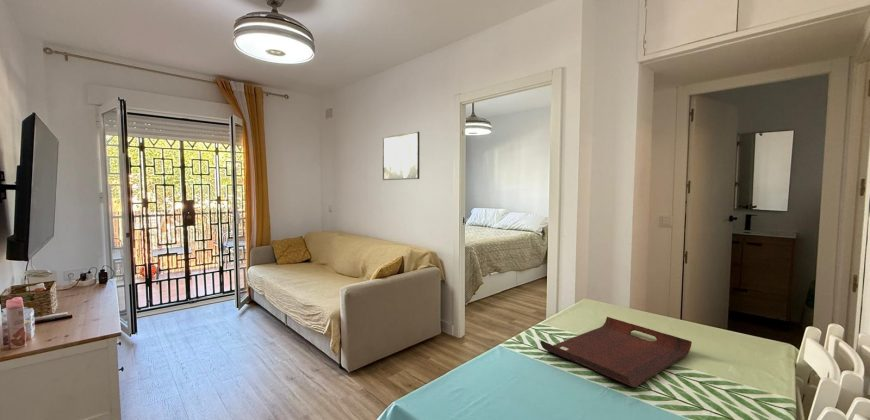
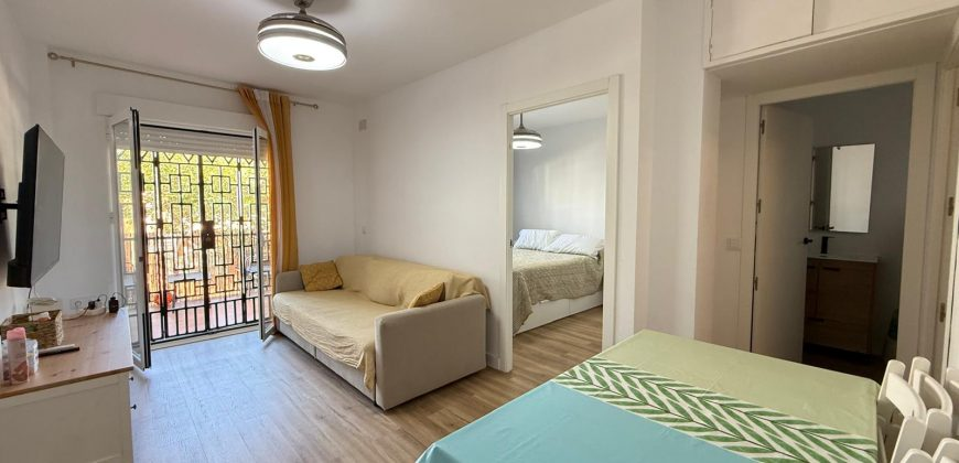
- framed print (400, 157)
- serving tray (615, 346)
